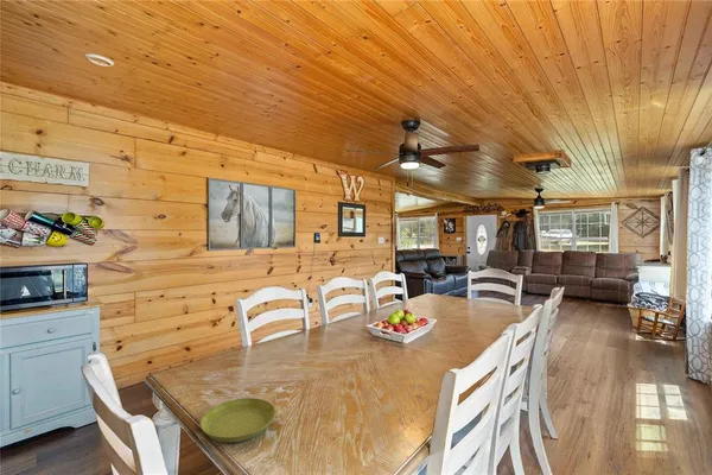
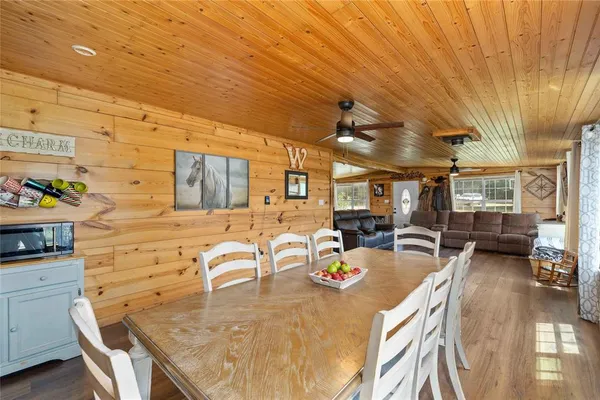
- saucer (239, 420)
